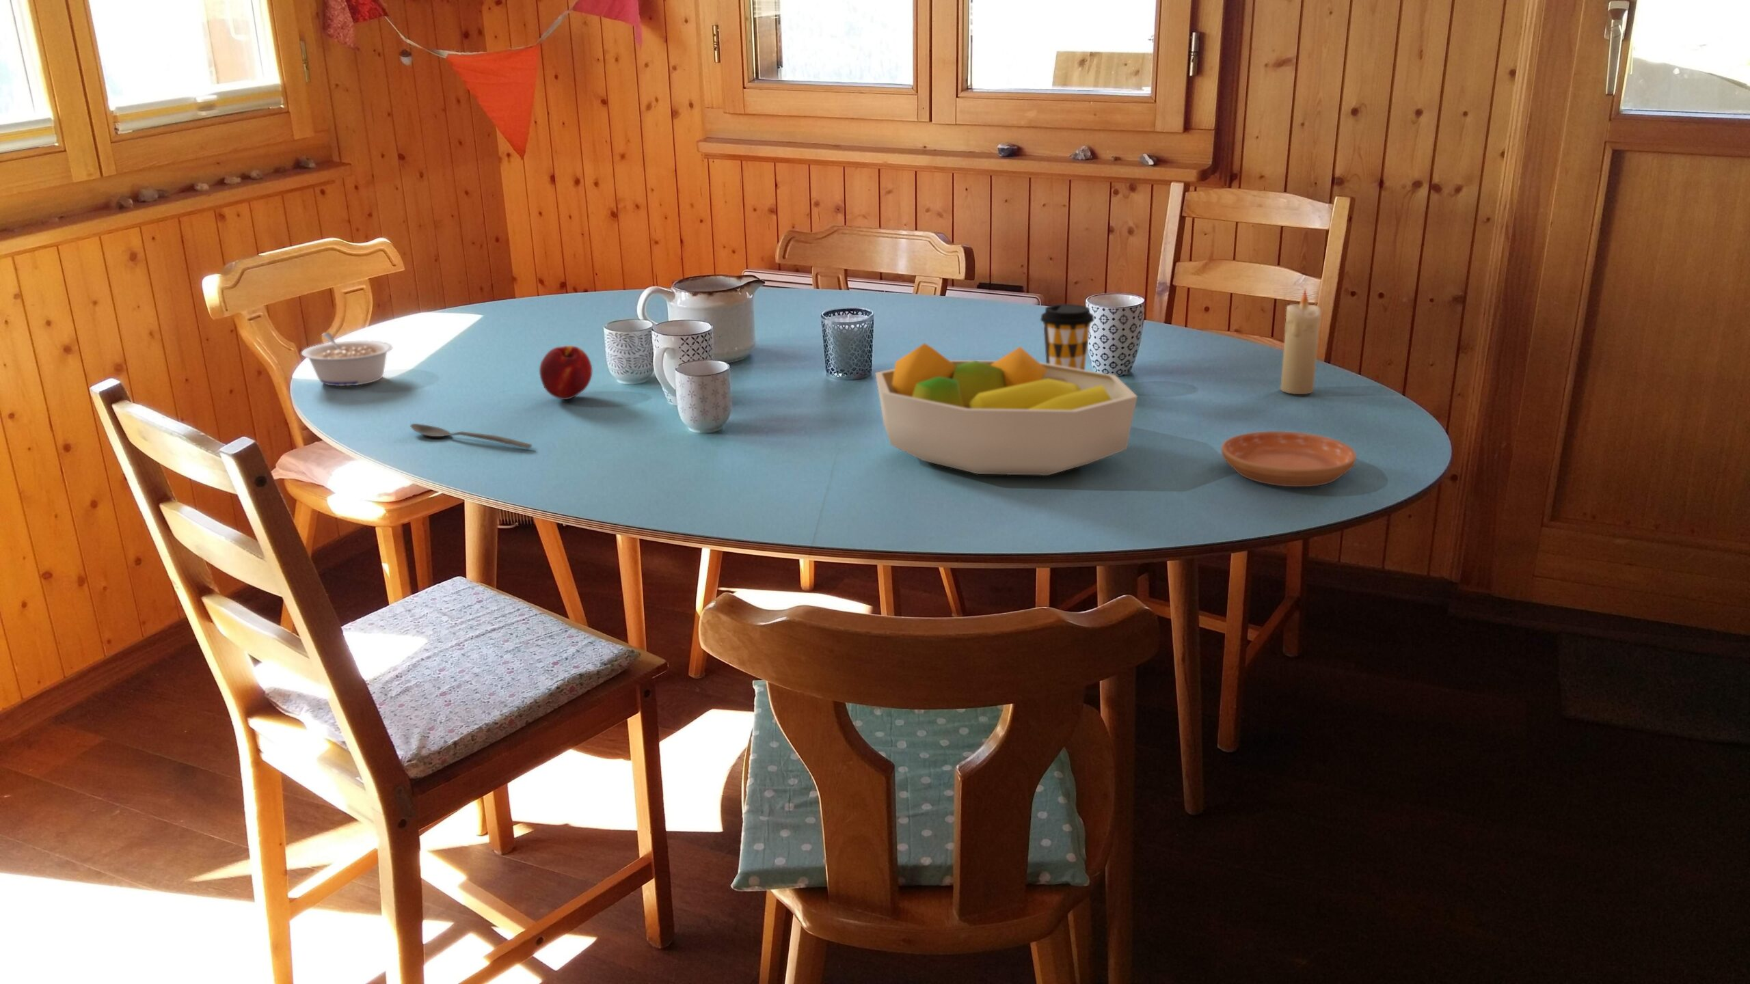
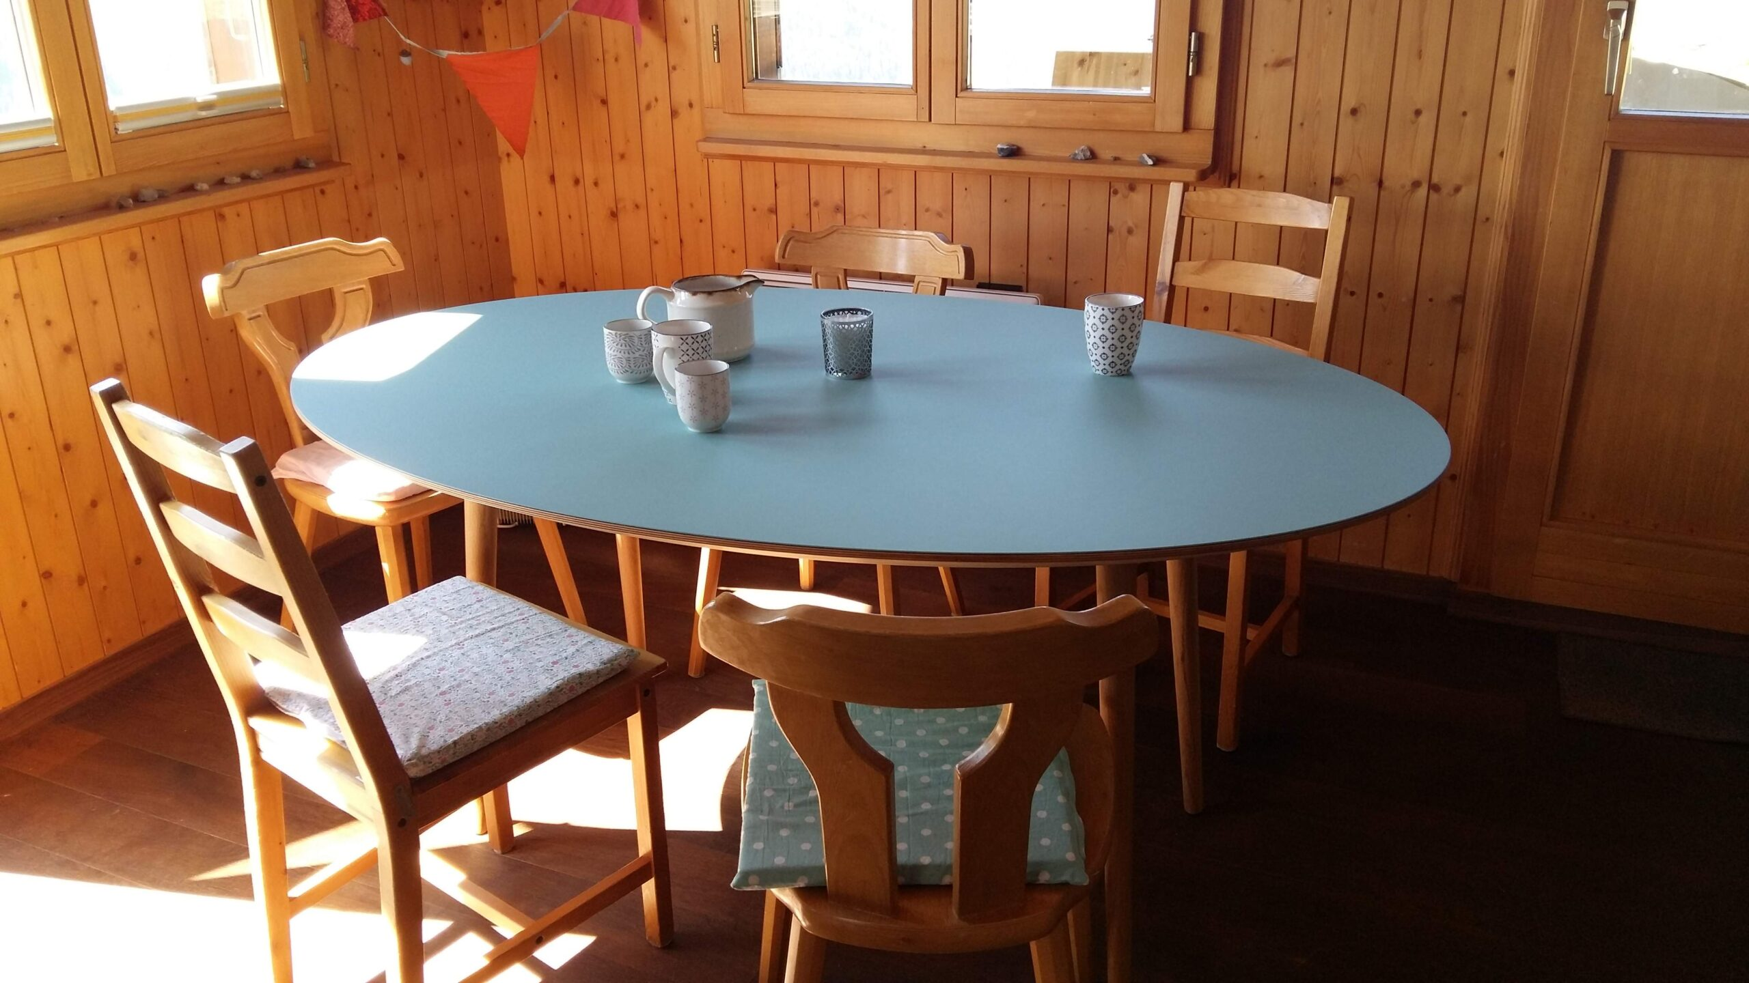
- coffee cup (1066, 348)
- fruit bowl (1001, 402)
- saucer (1287, 460)
- candle (1302, 340)
- legume (346, 360)
- peach (565, 372)
- spoon (470, 435)
